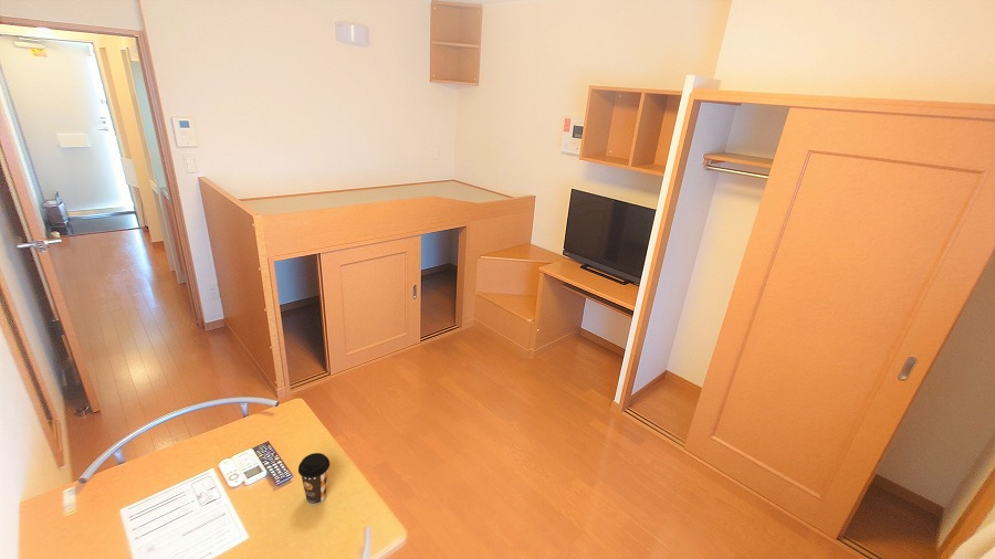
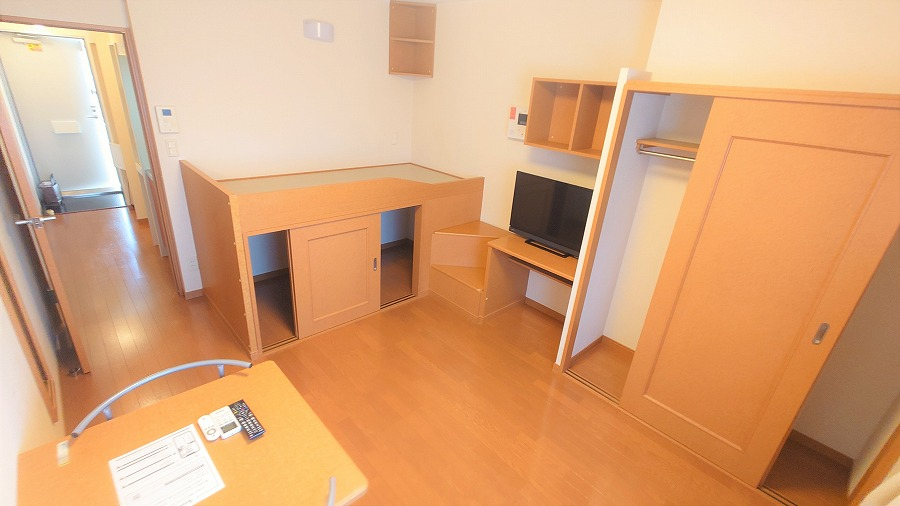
- coffee cup (315, 478)
